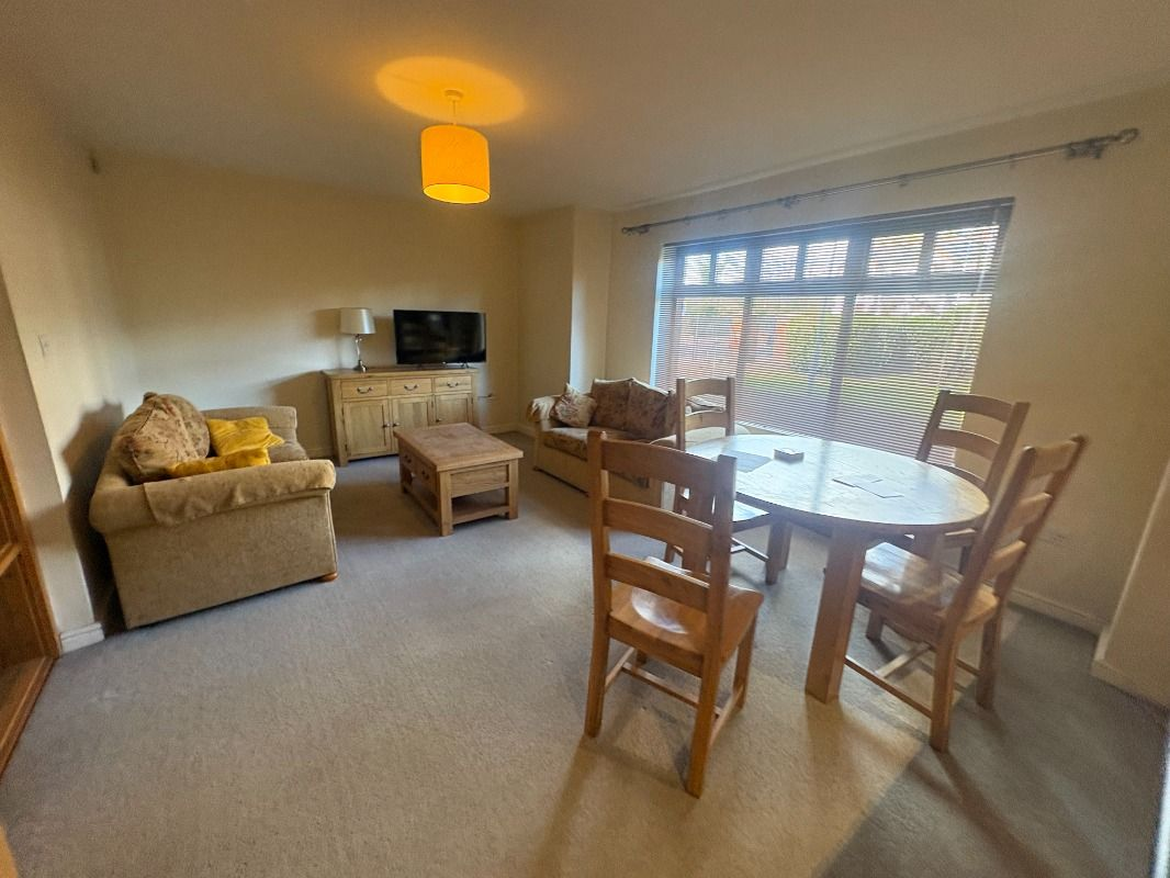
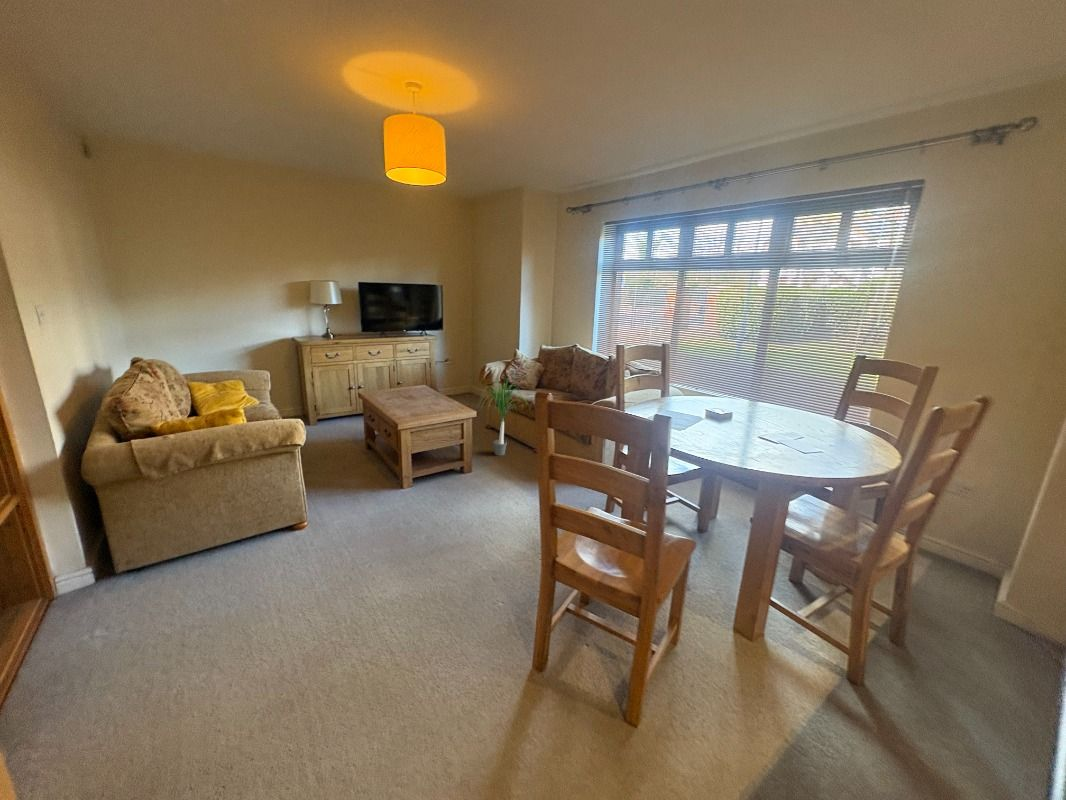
+ potted plant (502, 414)
